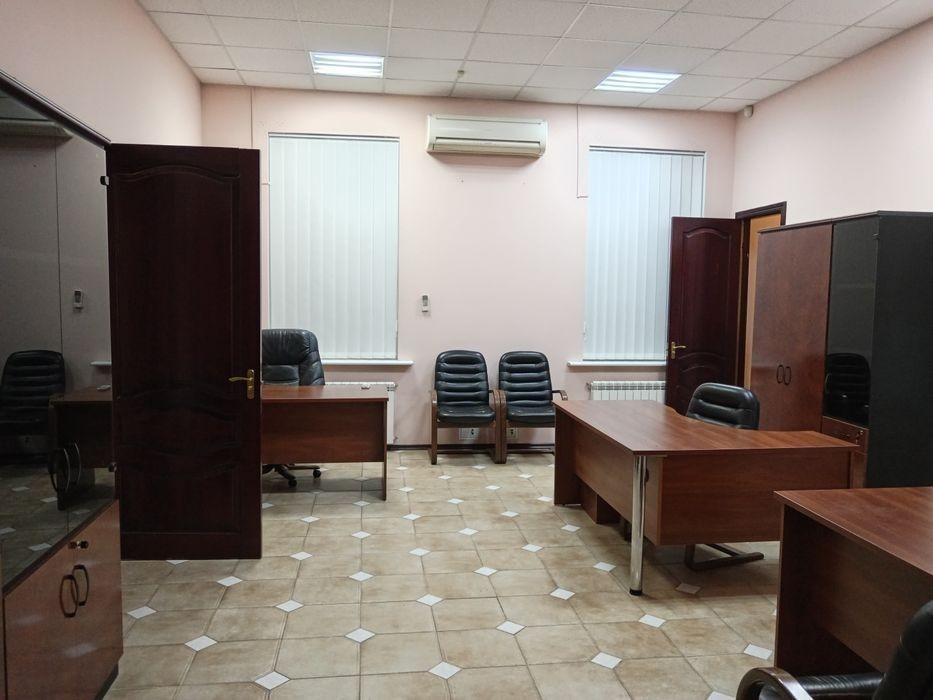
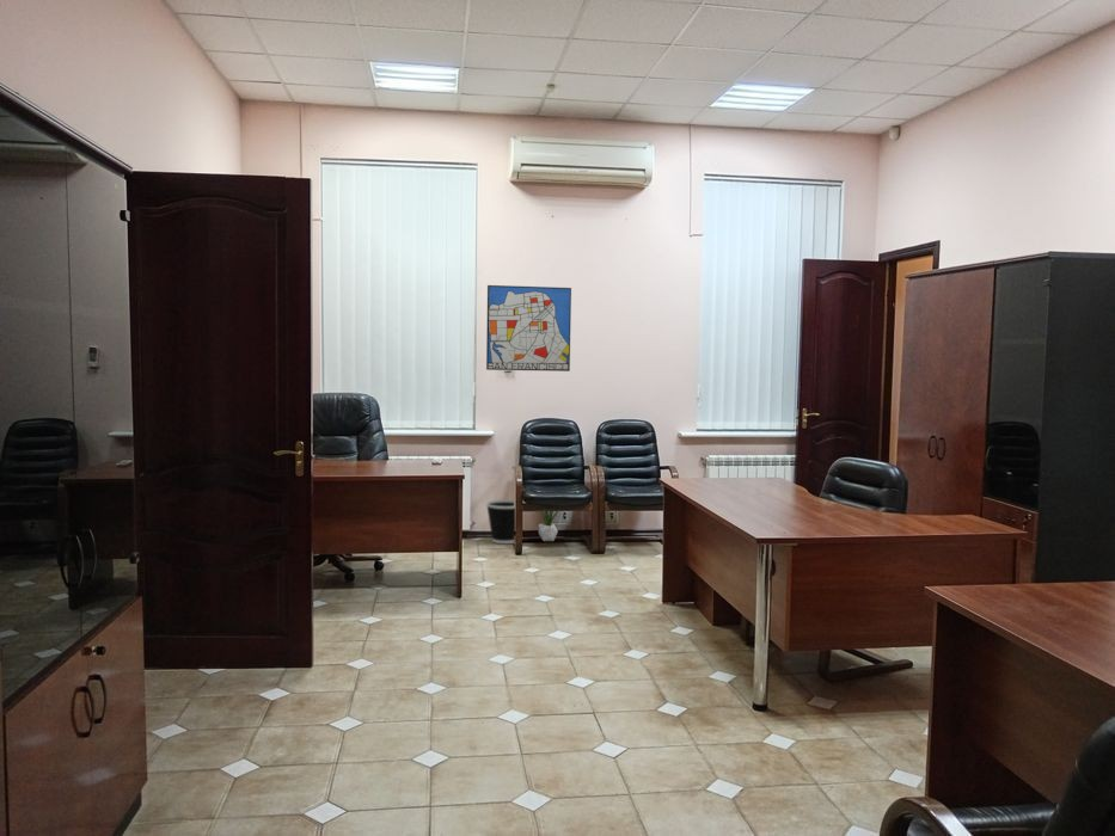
+ wall art (528, 328)
+ wastebasket (504, 522)
+ potted plant (550, 515)
